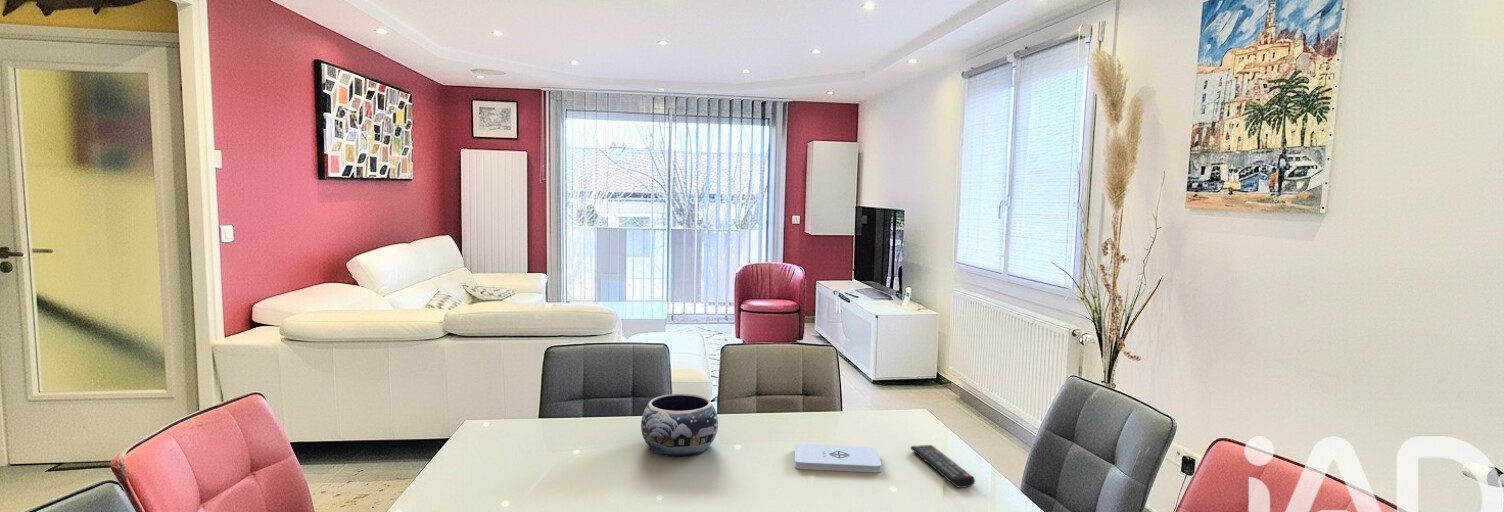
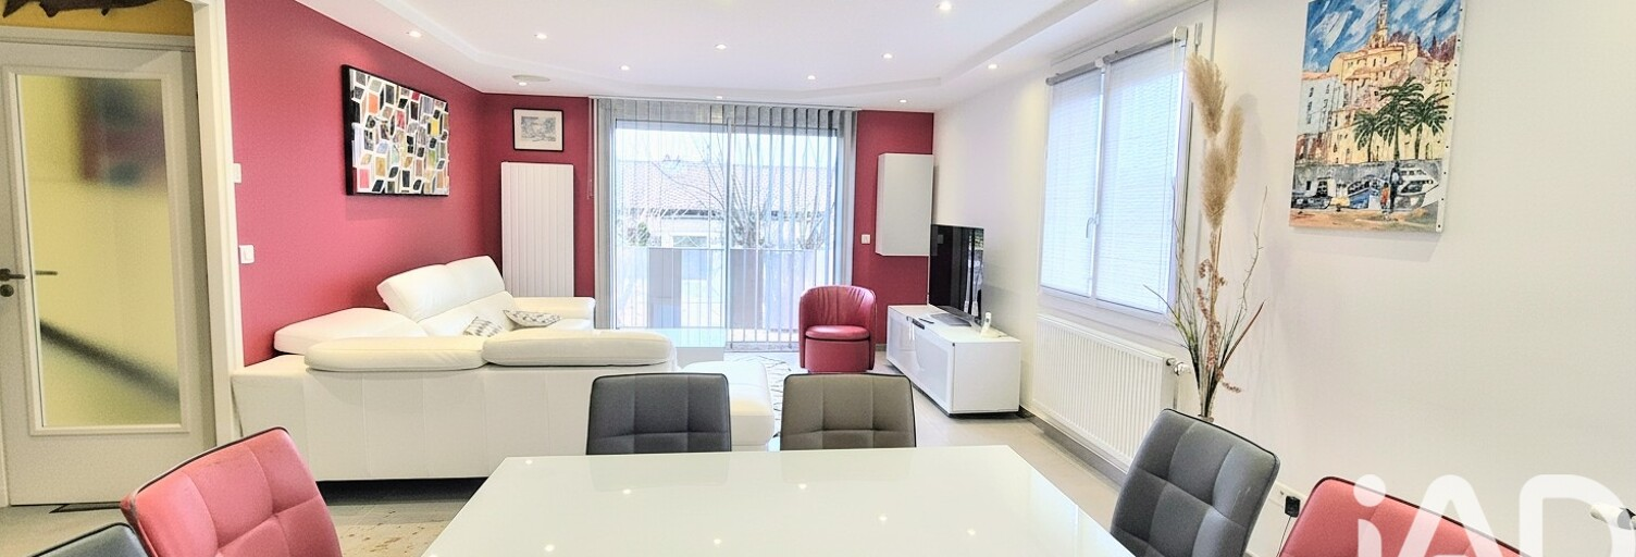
- remote control (940, 464)
- notepad (836, 457)
- decorative bowl (679, 424)
